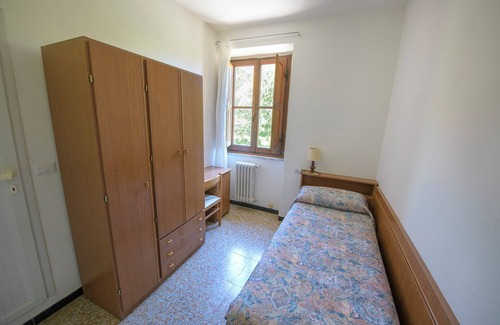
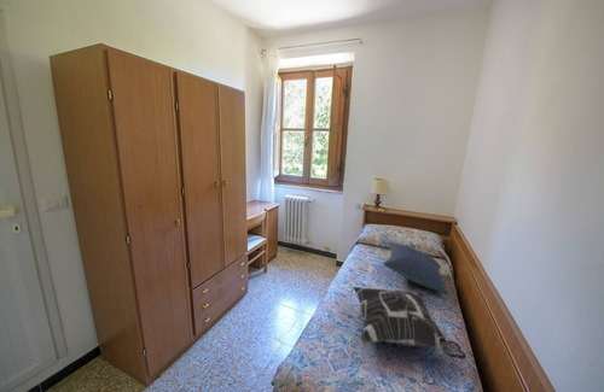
+ decorative pillow (399, 316)
+ pillow (413, 264)
